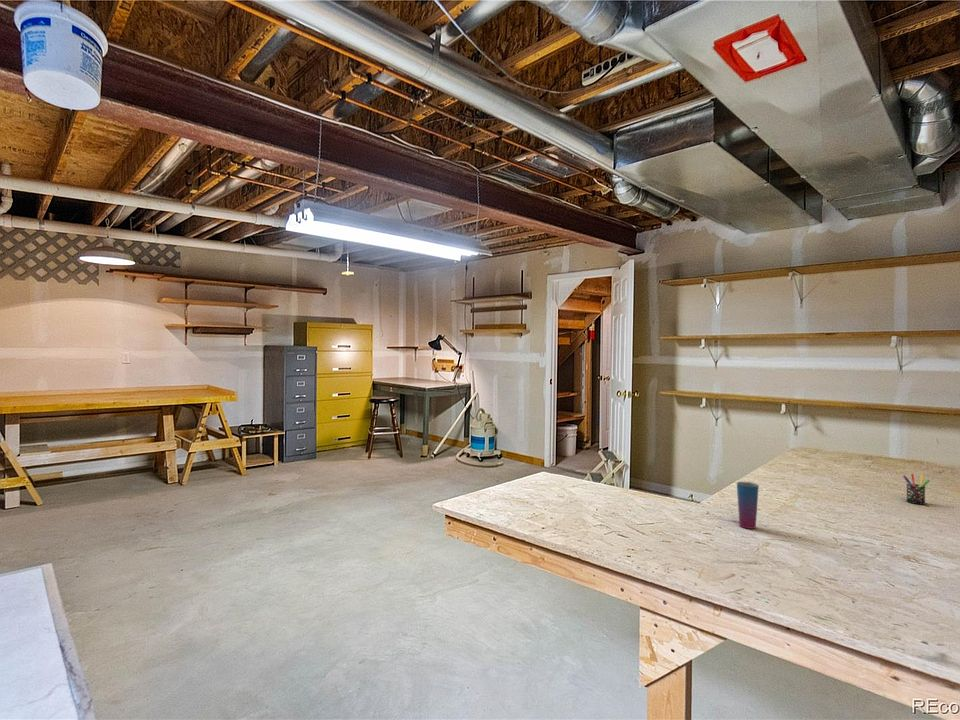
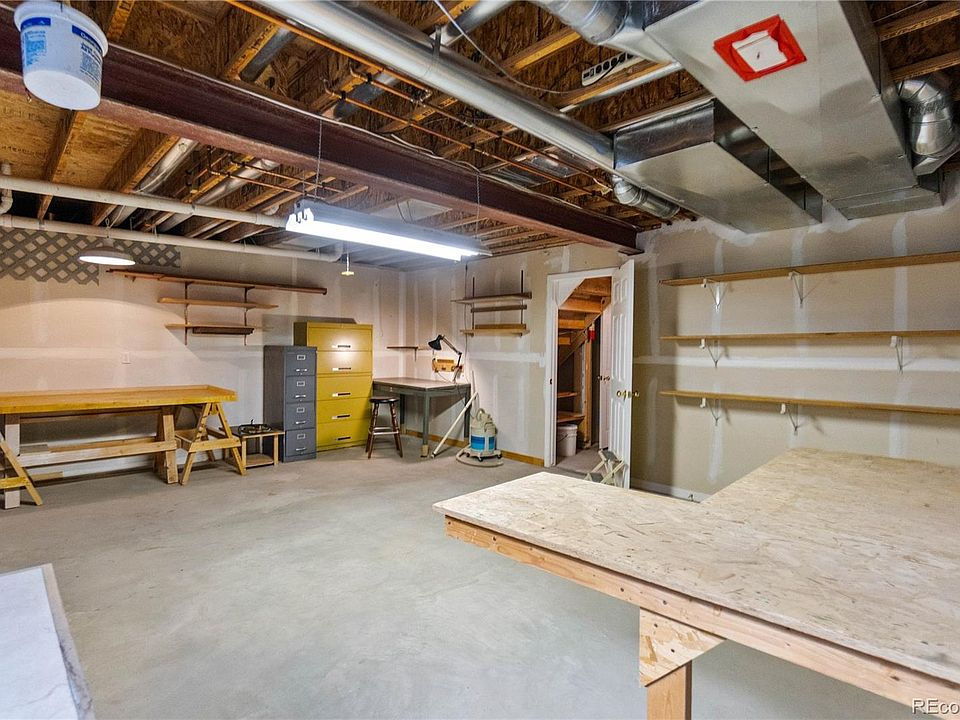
- cup (747, 505)
- pen holder (917, 488)
